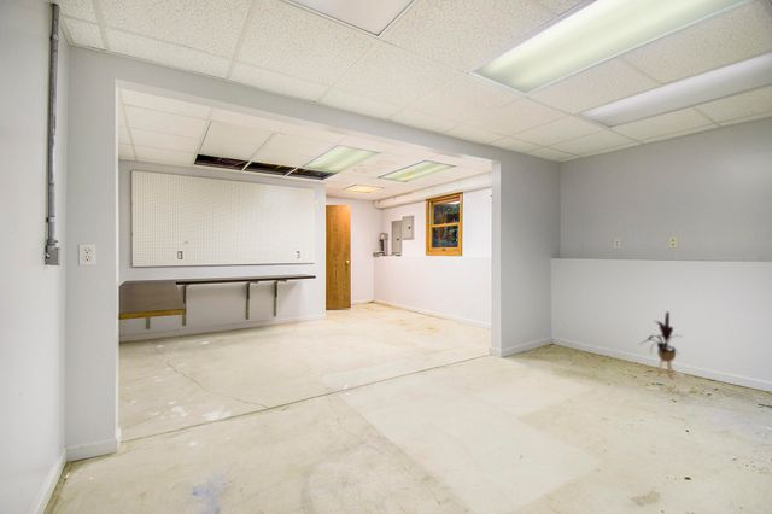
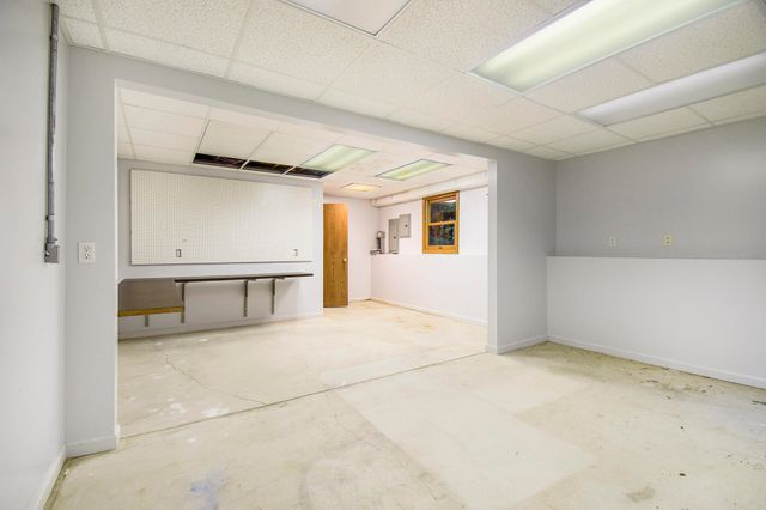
- house plant (661, 343)
